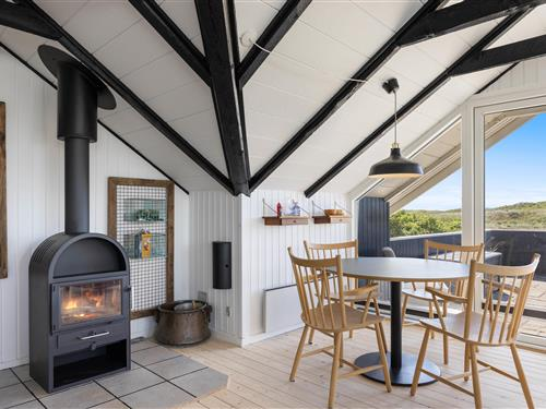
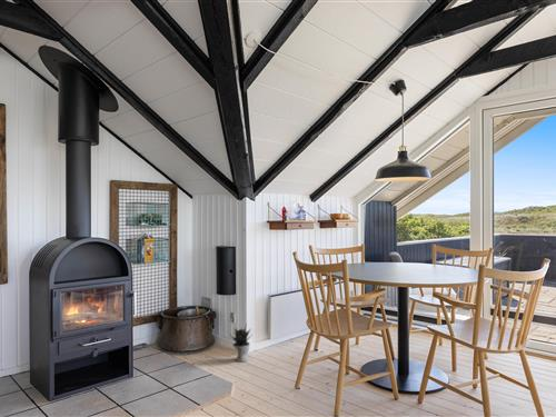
+ potted plant (241, 342)
